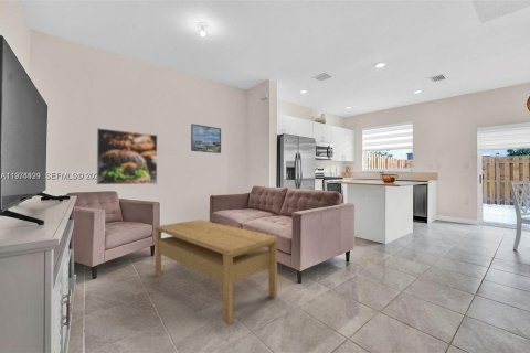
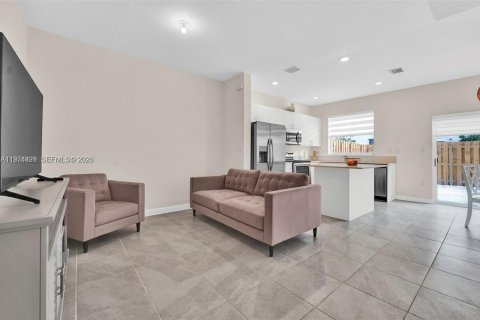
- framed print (128, 158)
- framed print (206, 139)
- coffee table (210, 257)
